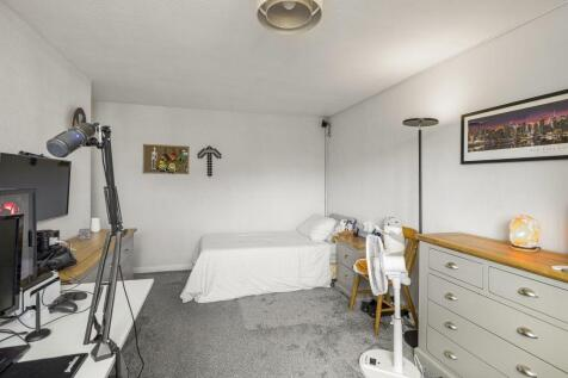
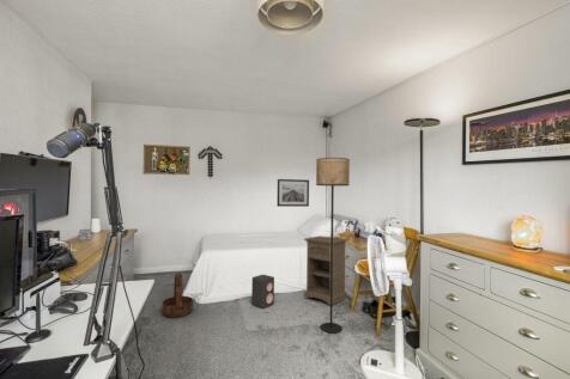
+ basket (177, 293)
+ floor lamp (332, 243)
+ nightstand (325, 268)
+ wall art (292, 192)
+ speaker (262, 291)
